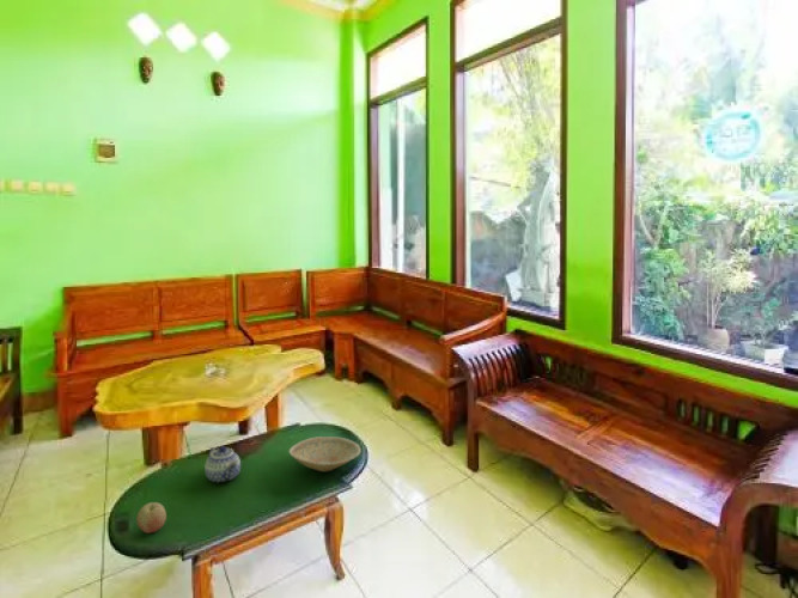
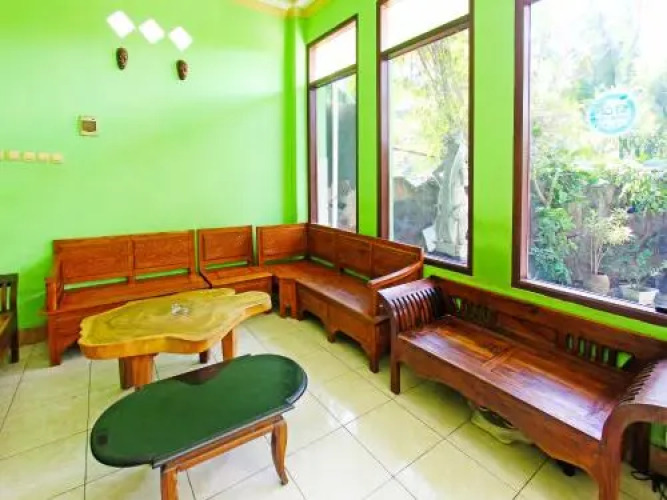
- teapot (221, 460)
- bowl (325, 457)
- fruit (151, 517)
